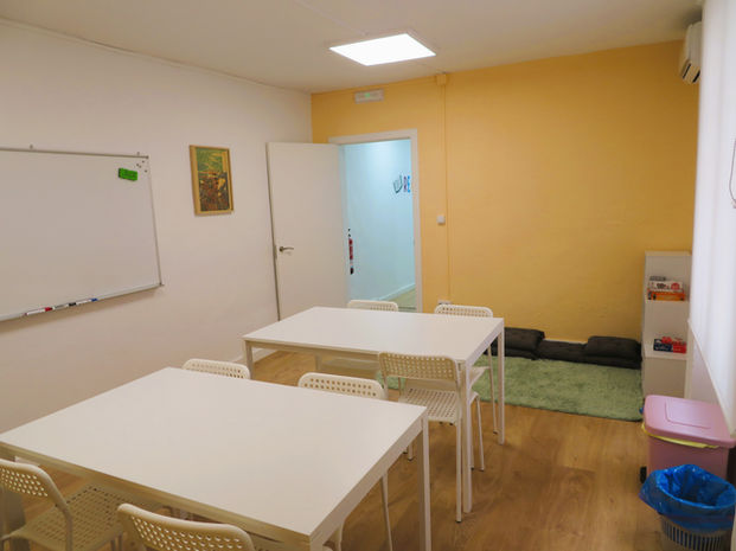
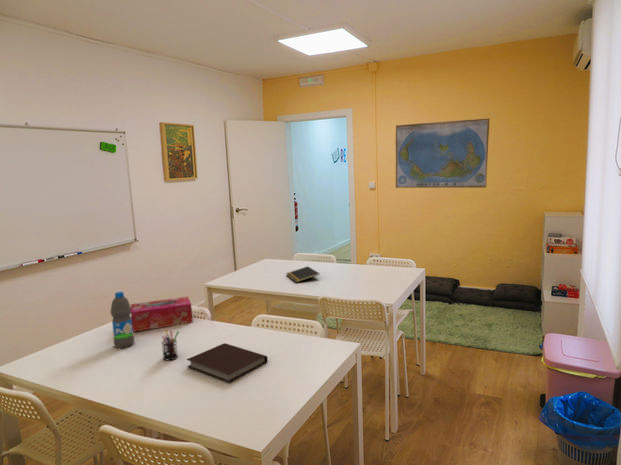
+ water bottle (121, 319)
+ notebook (227, 360)
+ world map (439, 155)
+ notepad (302, 274)
+ pen holder (171, 343)
+ tissue box (161, 313)
